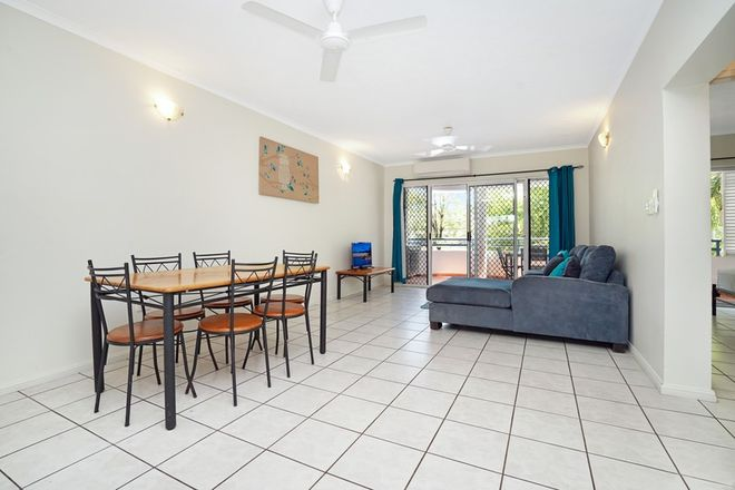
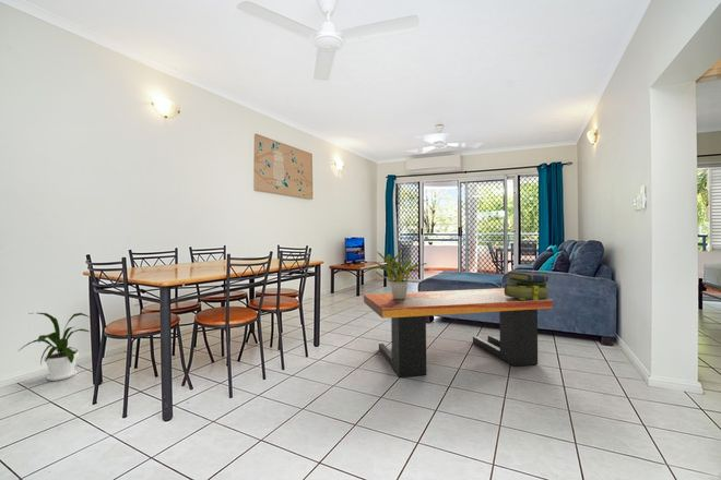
+ stack of books (527, 285)
+ house plant (59, 343)
+ coffee table (452, 313)
+ potted plant (395, 274)
